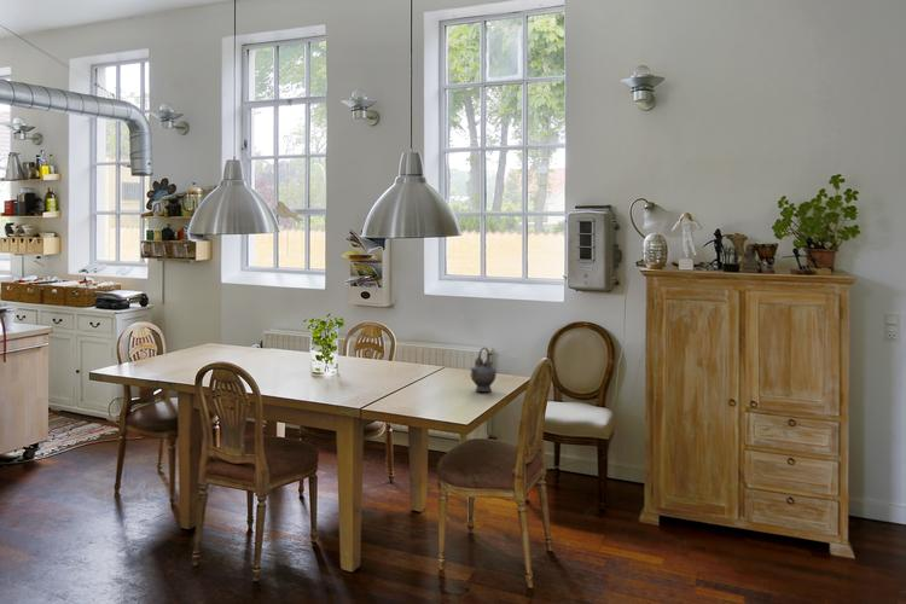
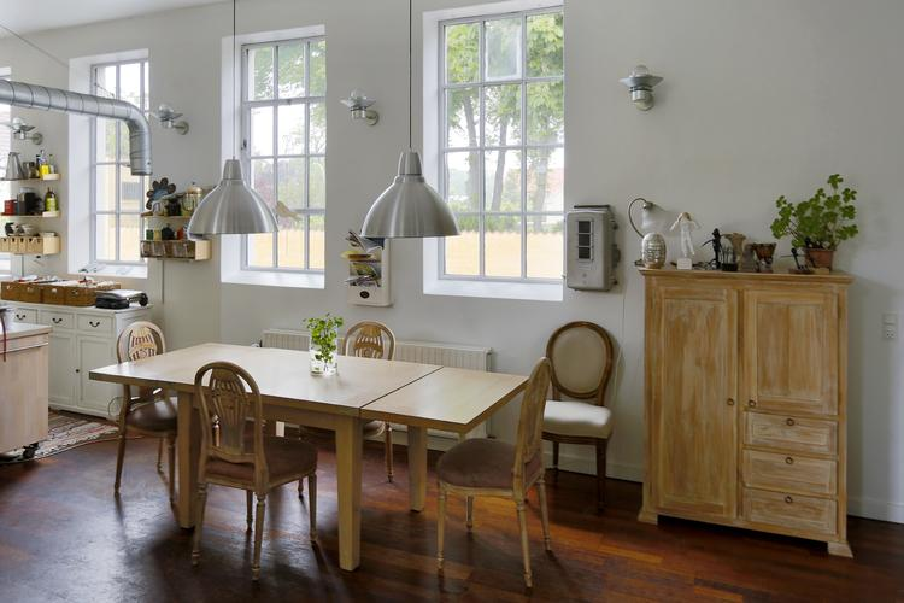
- teapot (481, 368)
